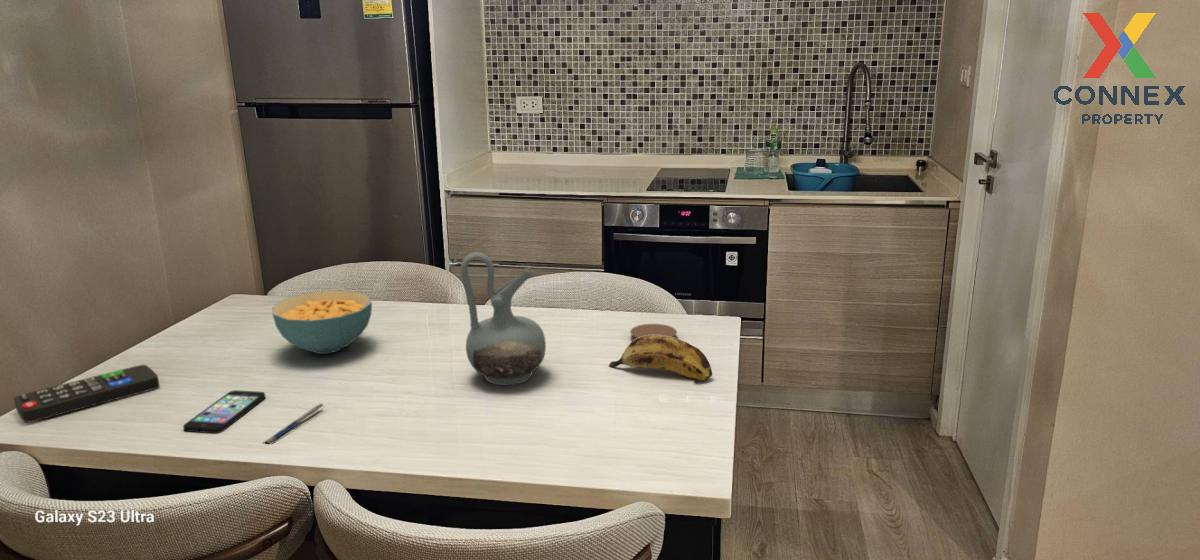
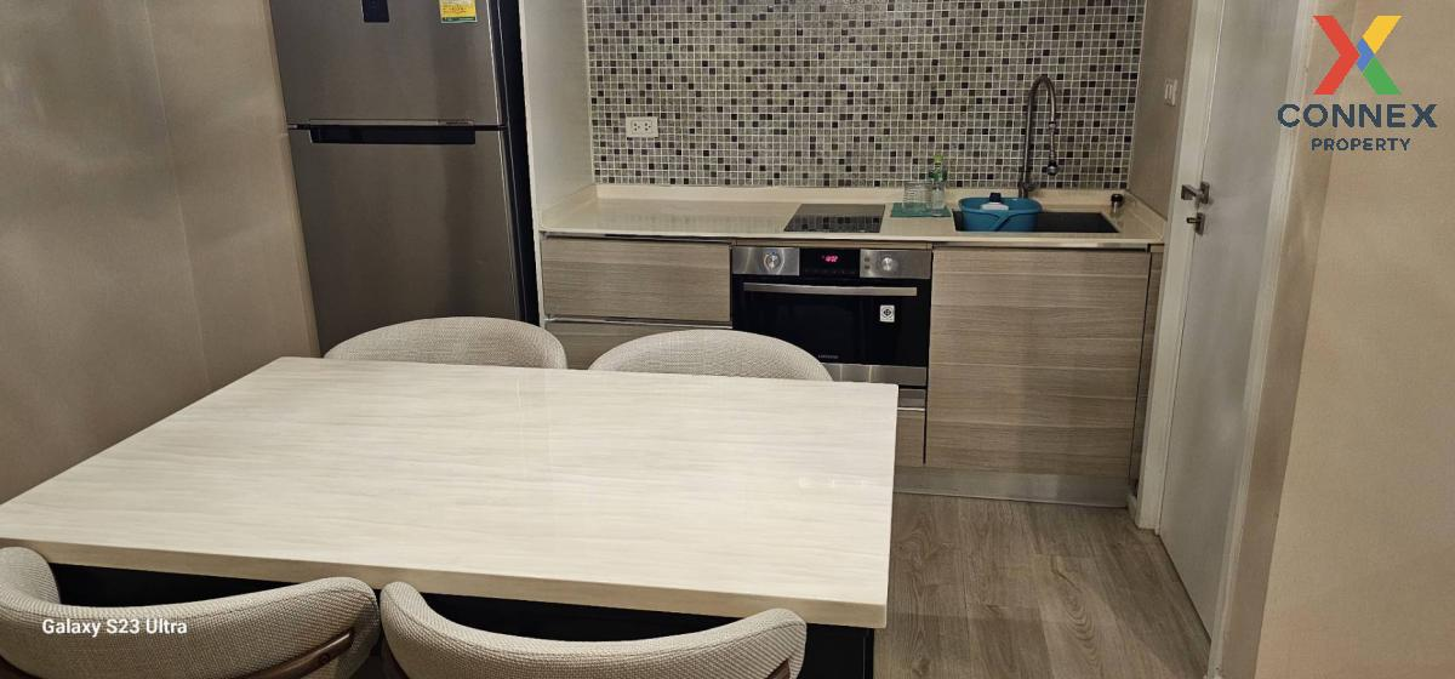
- smartphone (226, 410)
- cereal bowl (324, 326)
- remote control (88, 391)
- pen (296, 422)
- banana (659, 356)
- coaster (653, 334)
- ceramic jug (504, 315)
